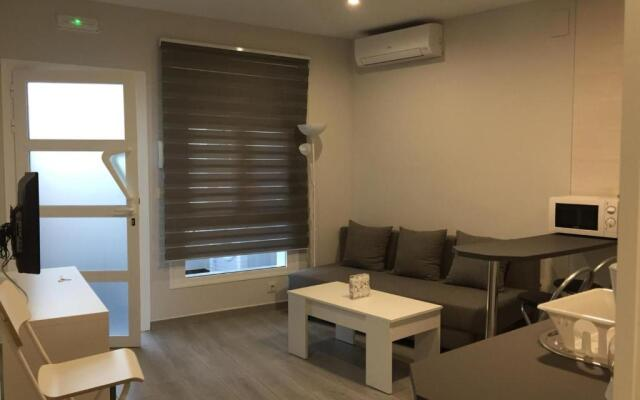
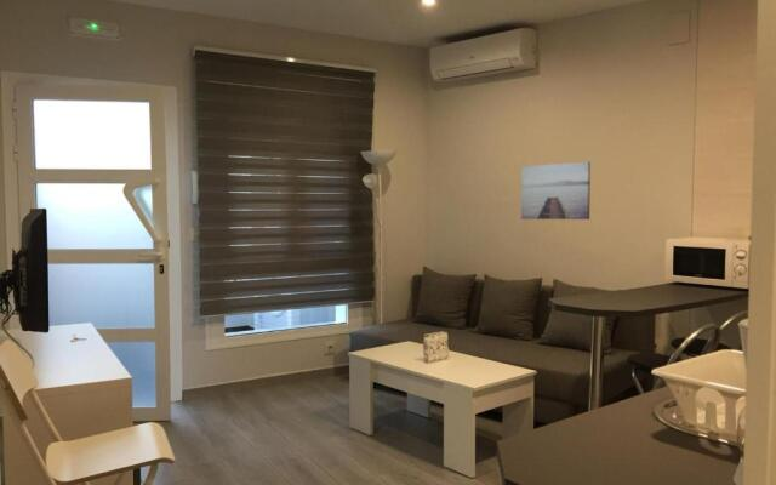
+ wall art (553, 192)
